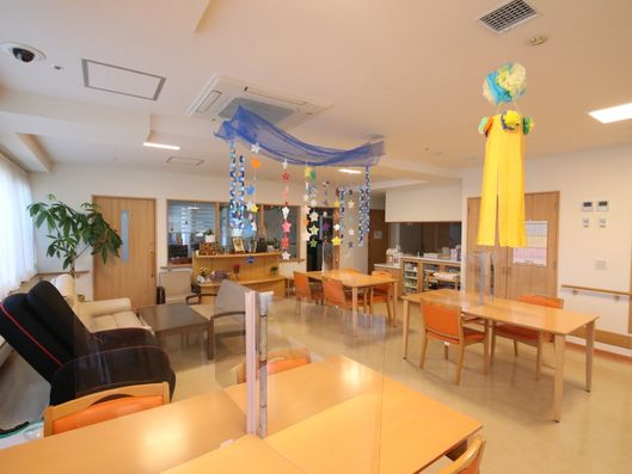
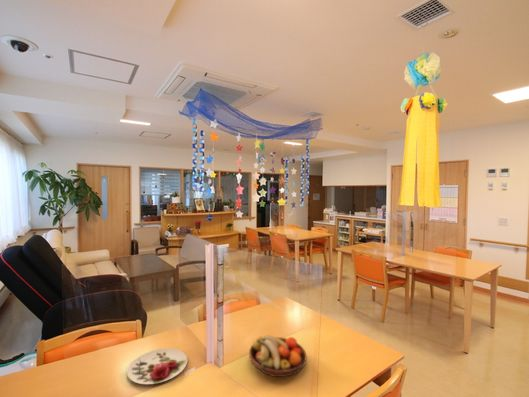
+ fruit bowl (277, 350)
+ plate (158, 364)
